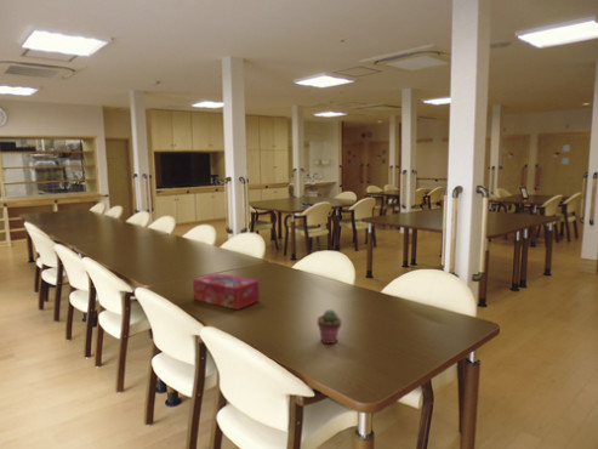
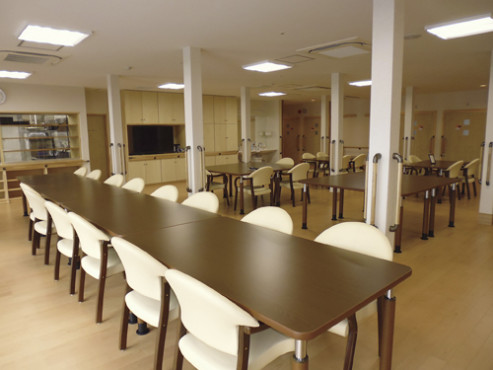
- tissue box (226, 290)
- potted succulent (329, 325)
